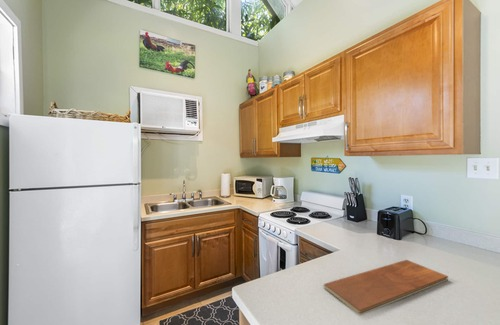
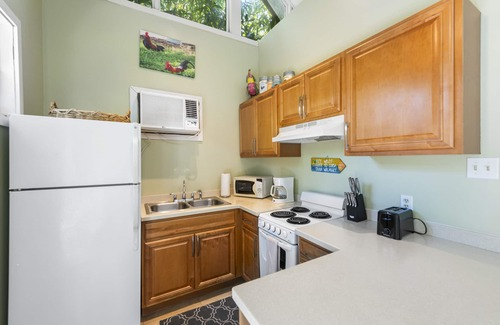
- chopping board (387, 281)
